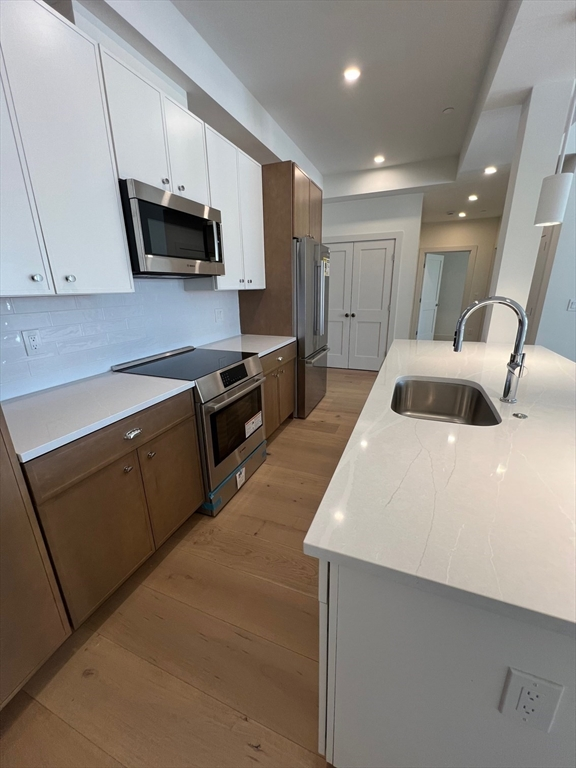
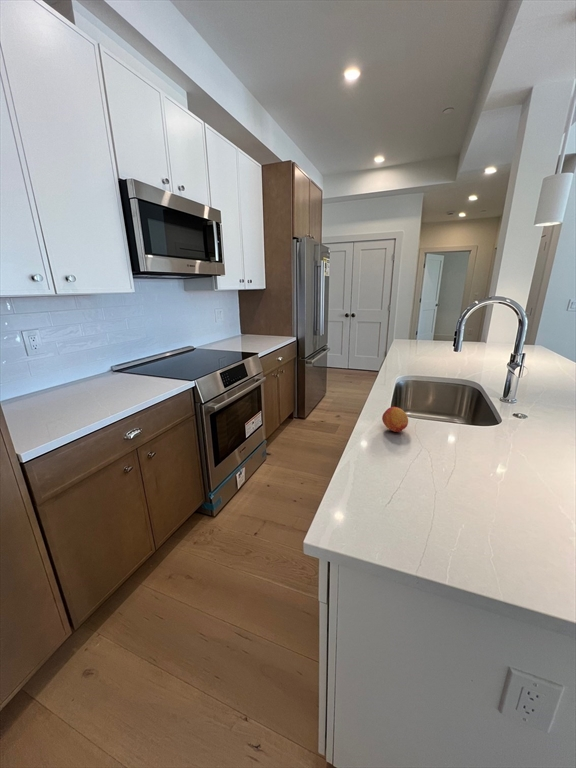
+ fruit (395, 418)
